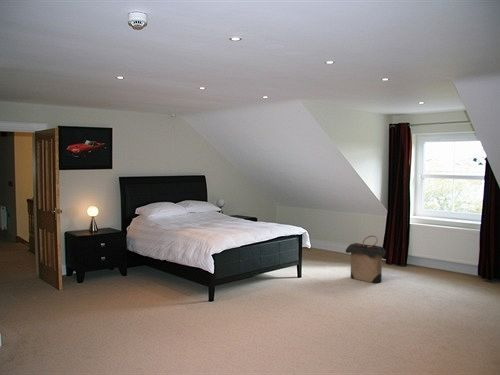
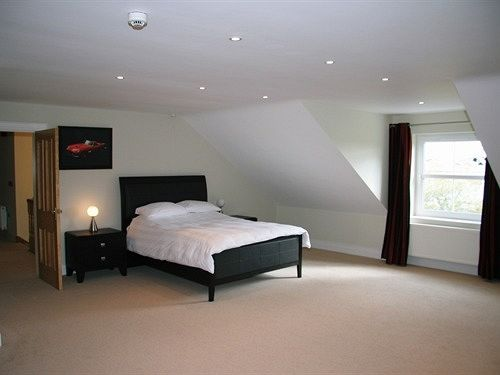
- laundry hamper (365, 257)
